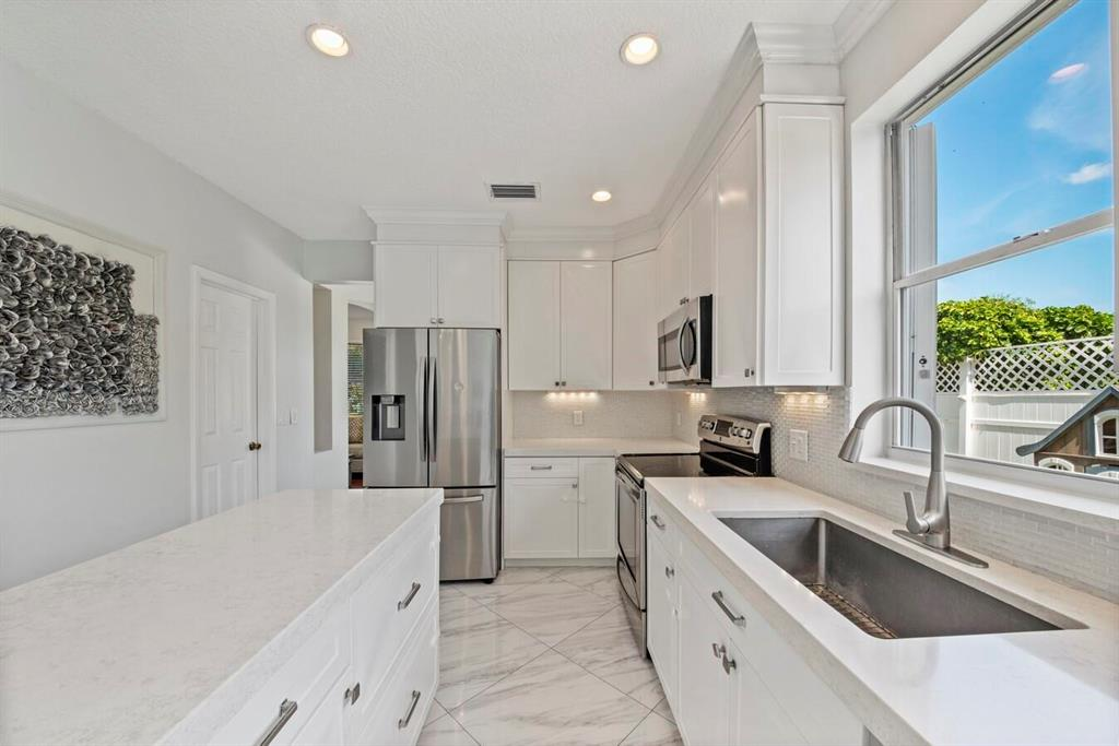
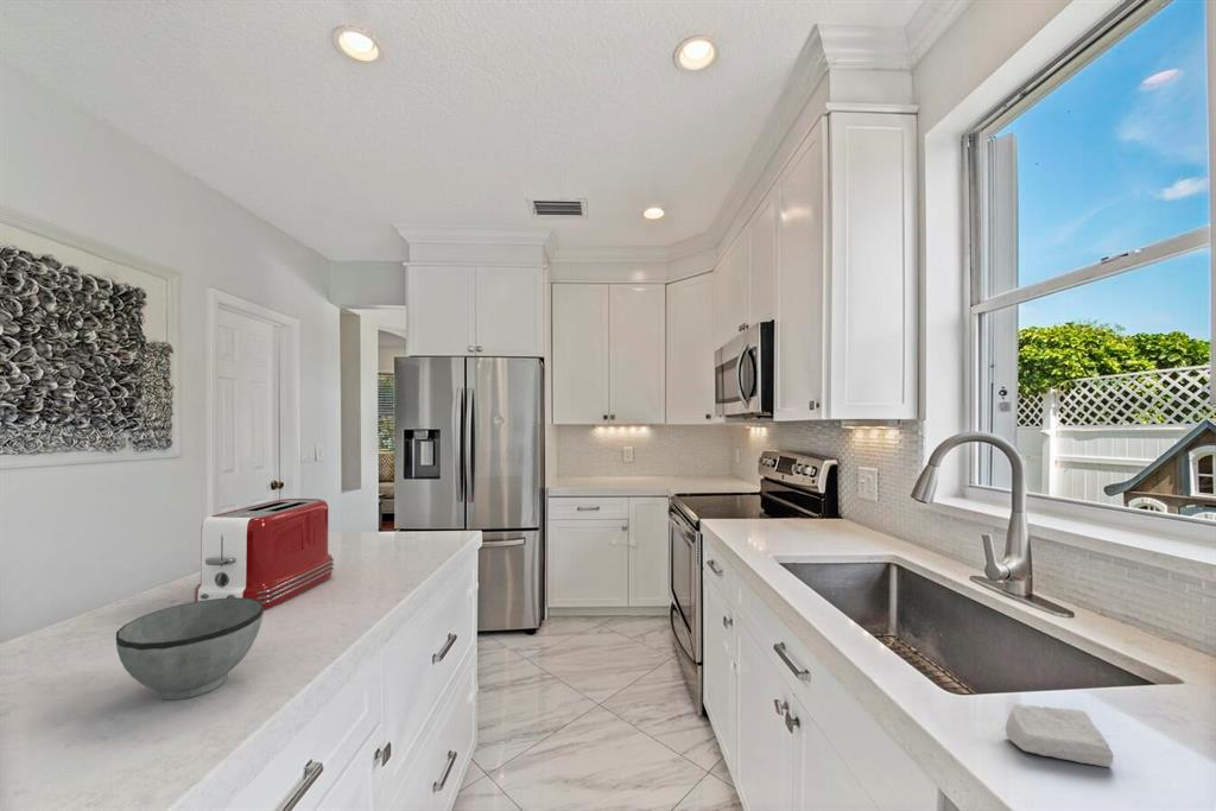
+ soap bar (1053, 730)
+ toaster (270, 549)
+ bowl (194, 651)
